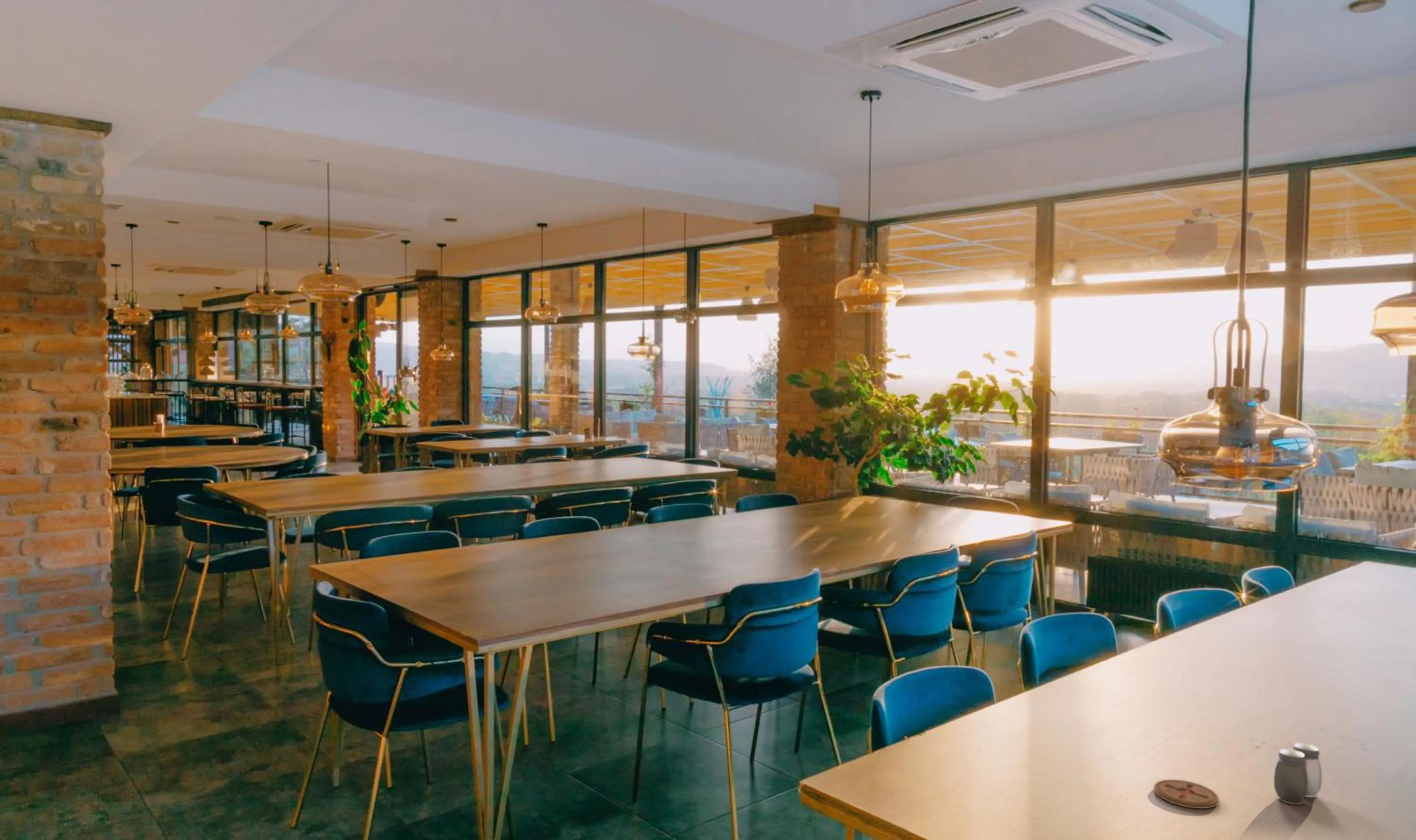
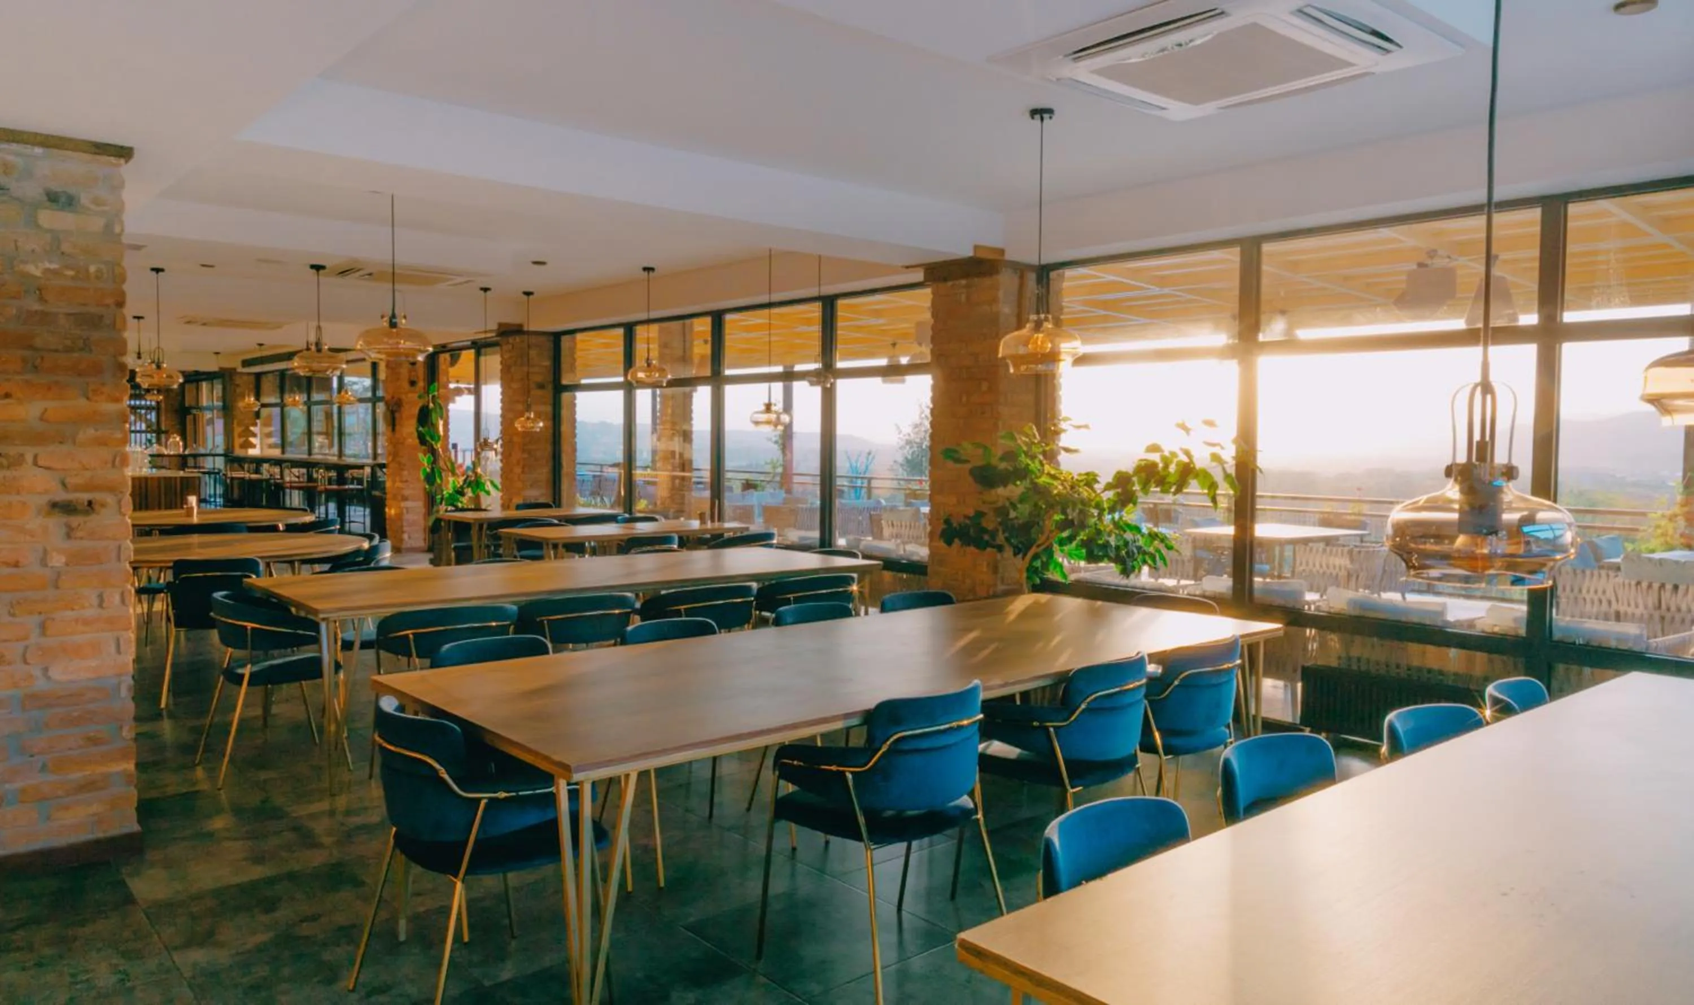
- coaster (1186, 793)
- salt and pepper shaker (1298, 773)
